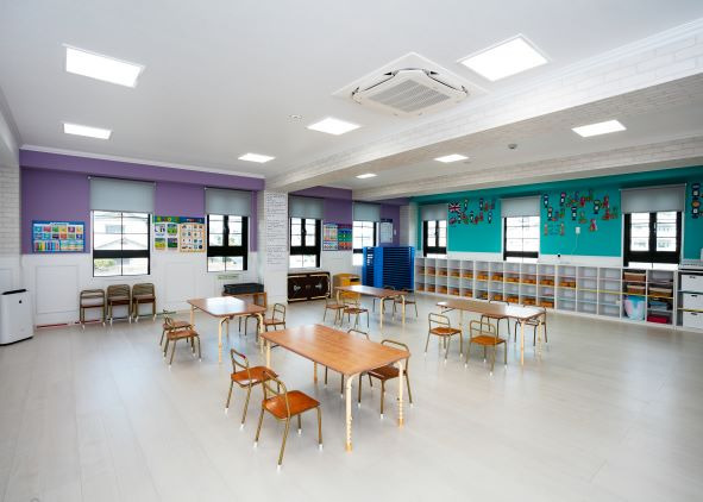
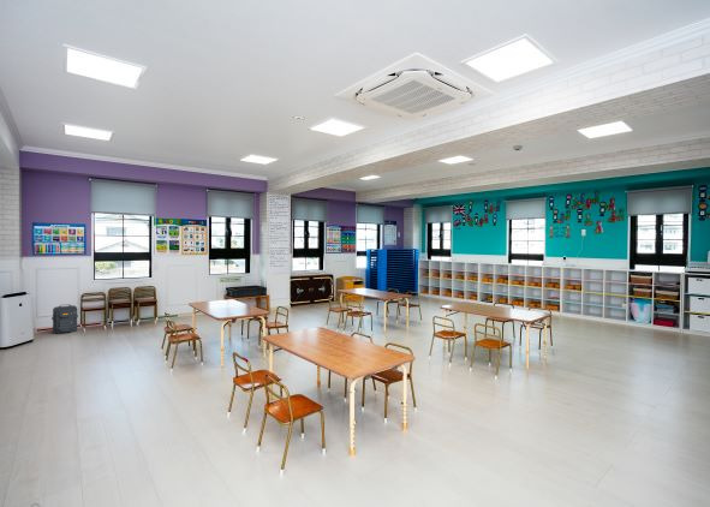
+ backpack (65, 317)
